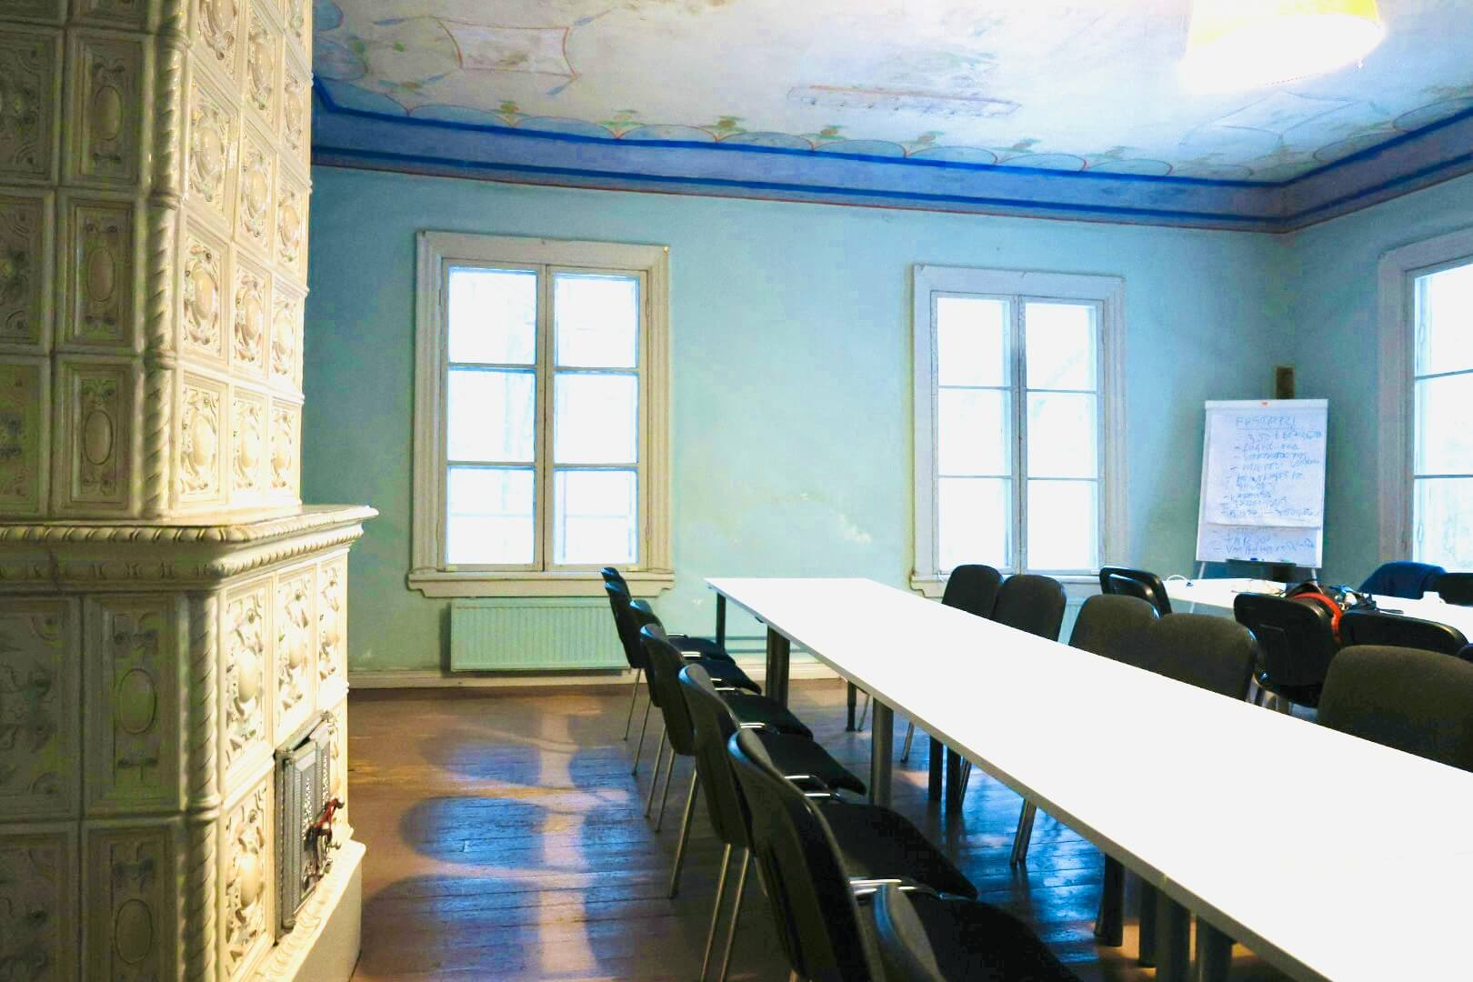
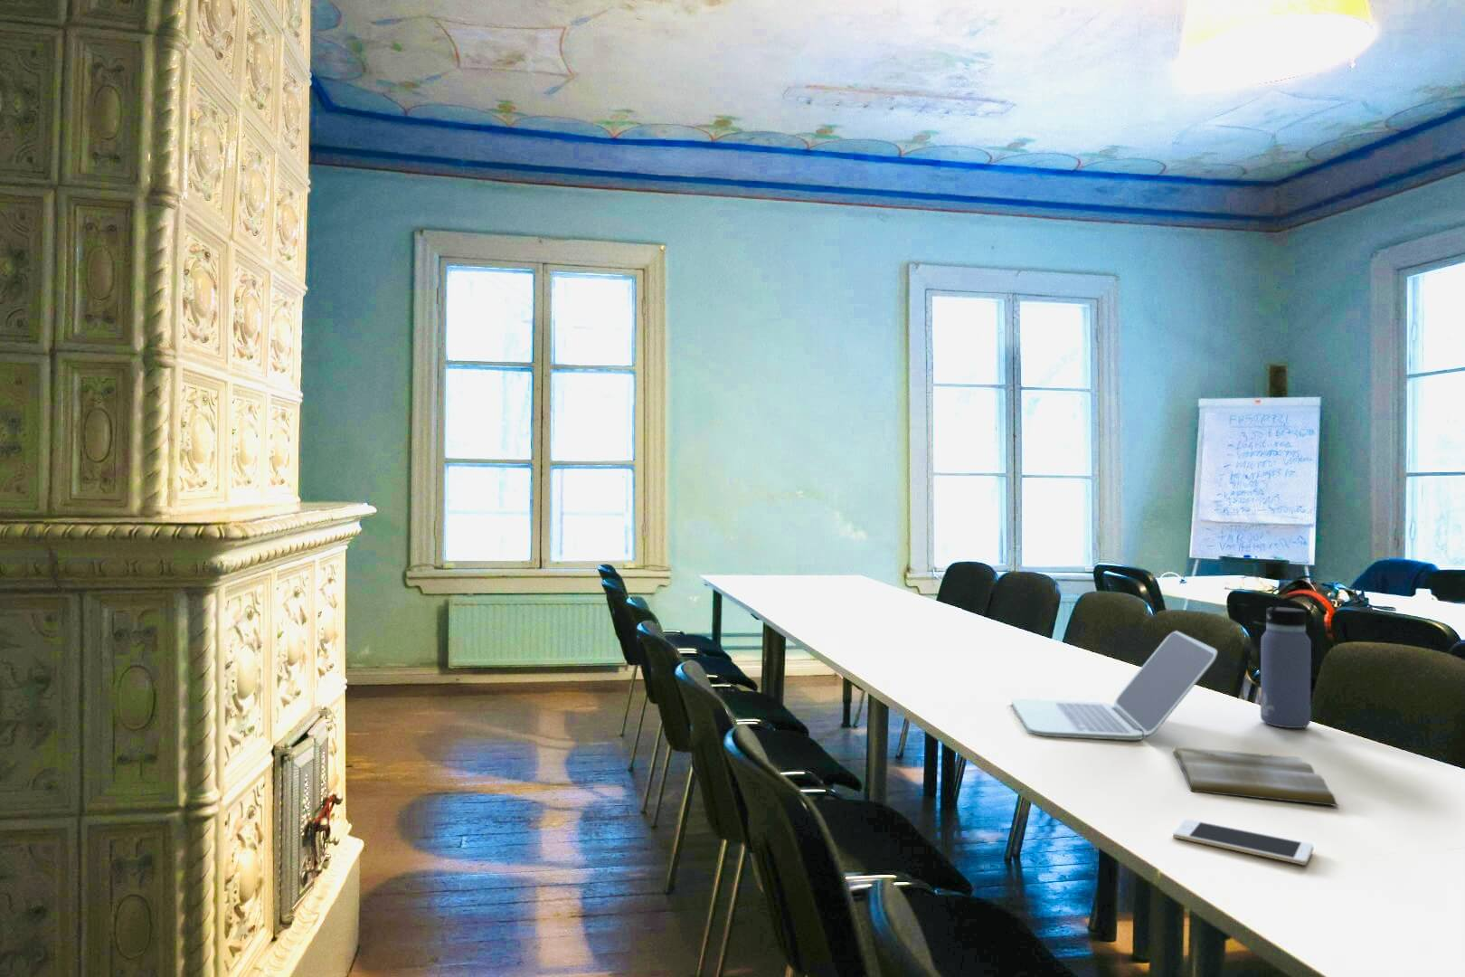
+ book (1248, 770)
+ laptop (1121, 692)
+ cell phone (1242, 841)
+ water bottle (1287, 658)
